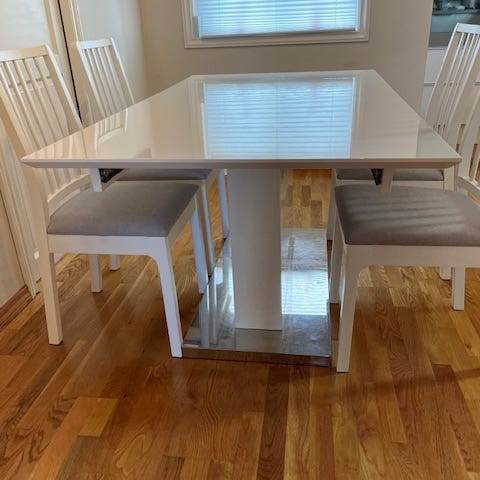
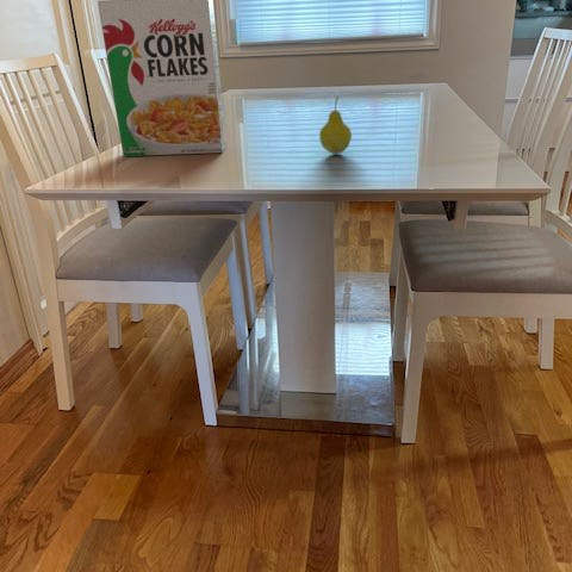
+ fruit (335, 124)
+ cereal box (166, 79)
